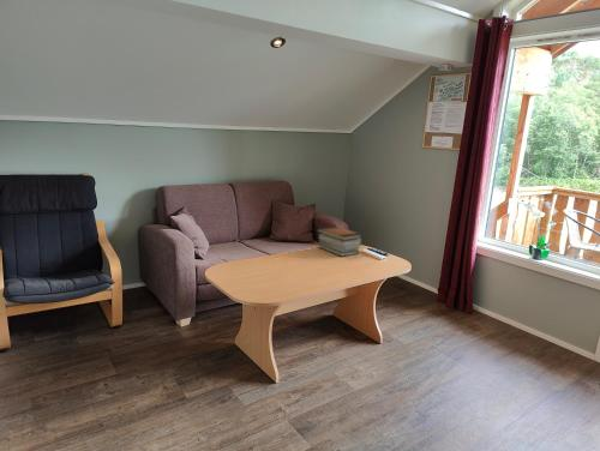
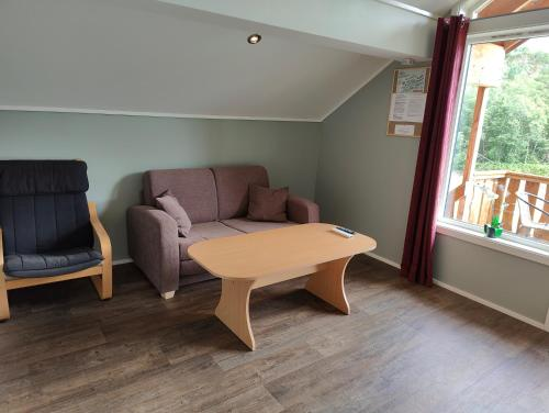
- book stack (338, 240)
